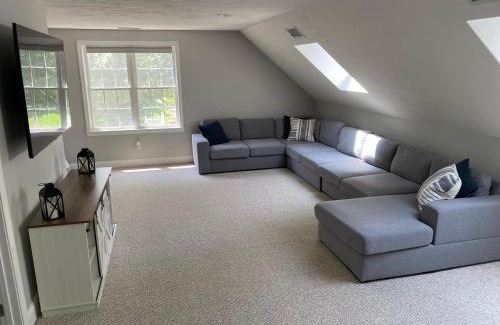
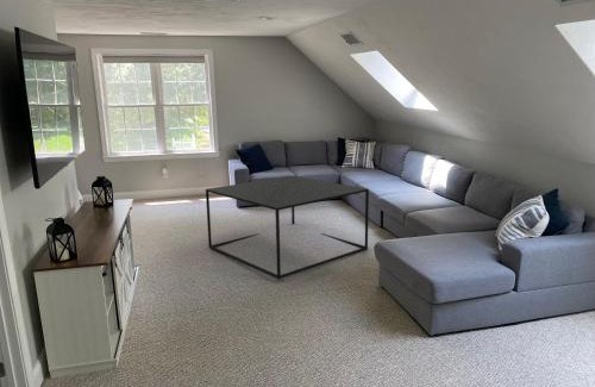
+ coffee table (292, 218)
